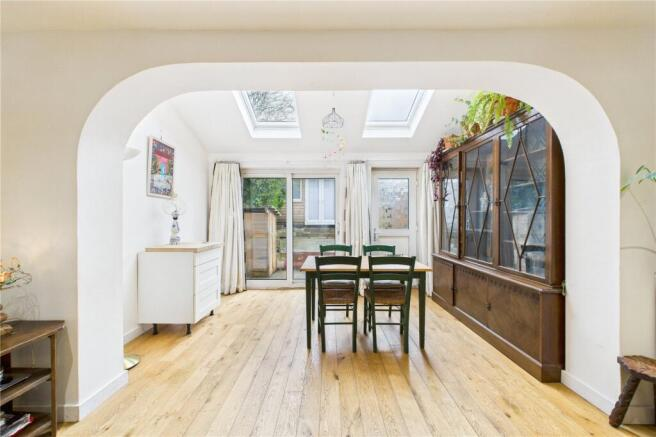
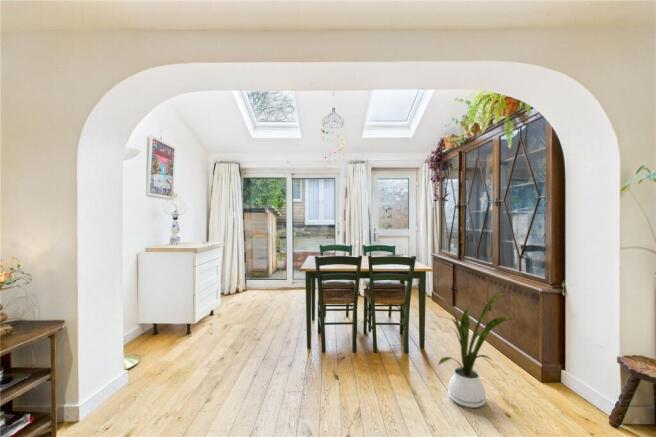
+ house plant (471, 346)
